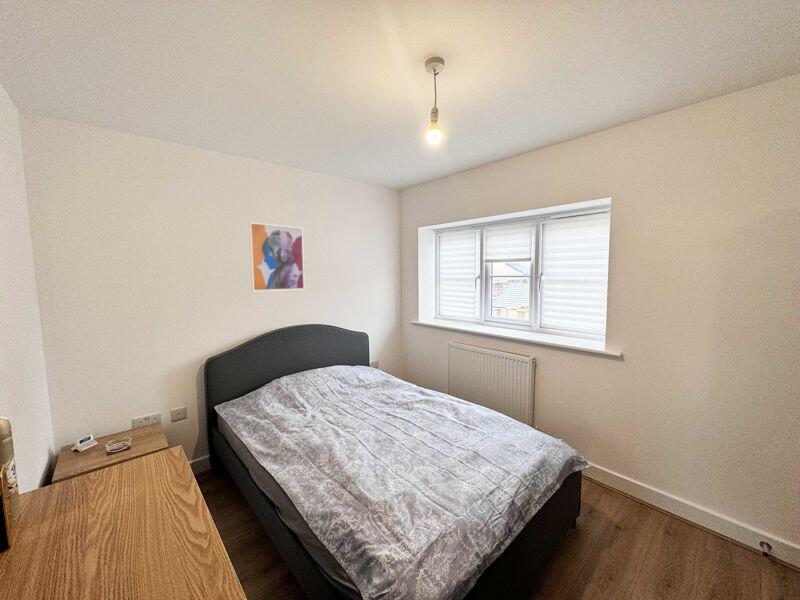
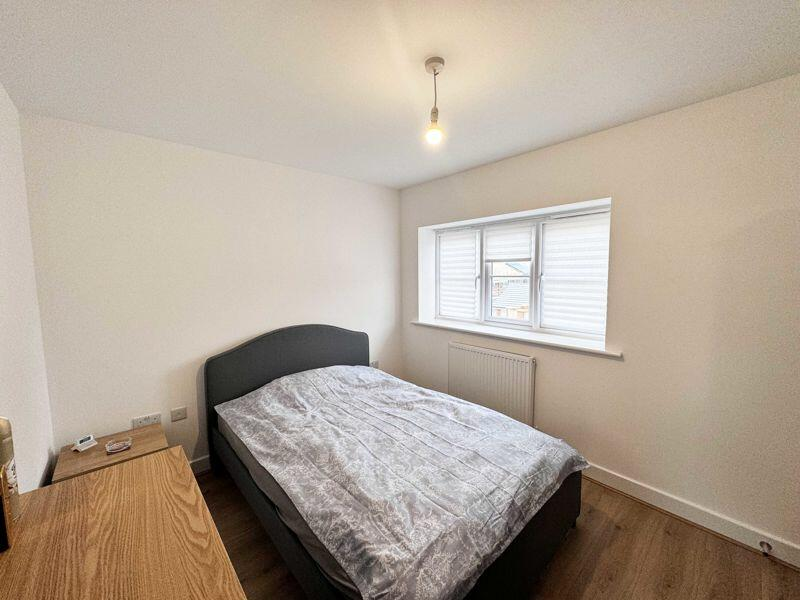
- wall art (278, 258)
